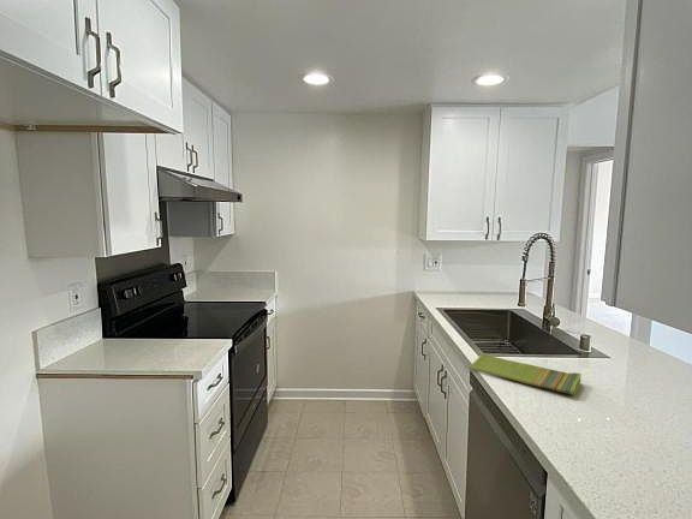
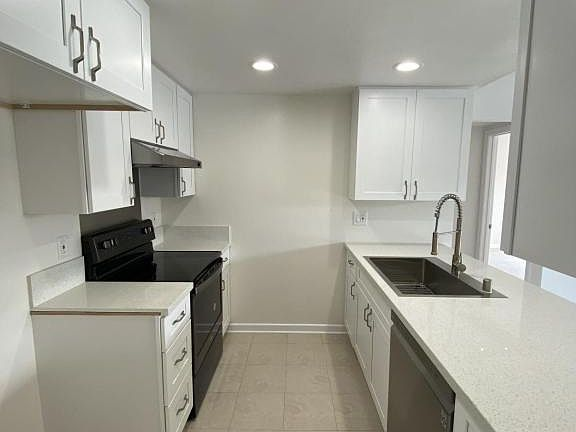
- dish towel (523, 371)
